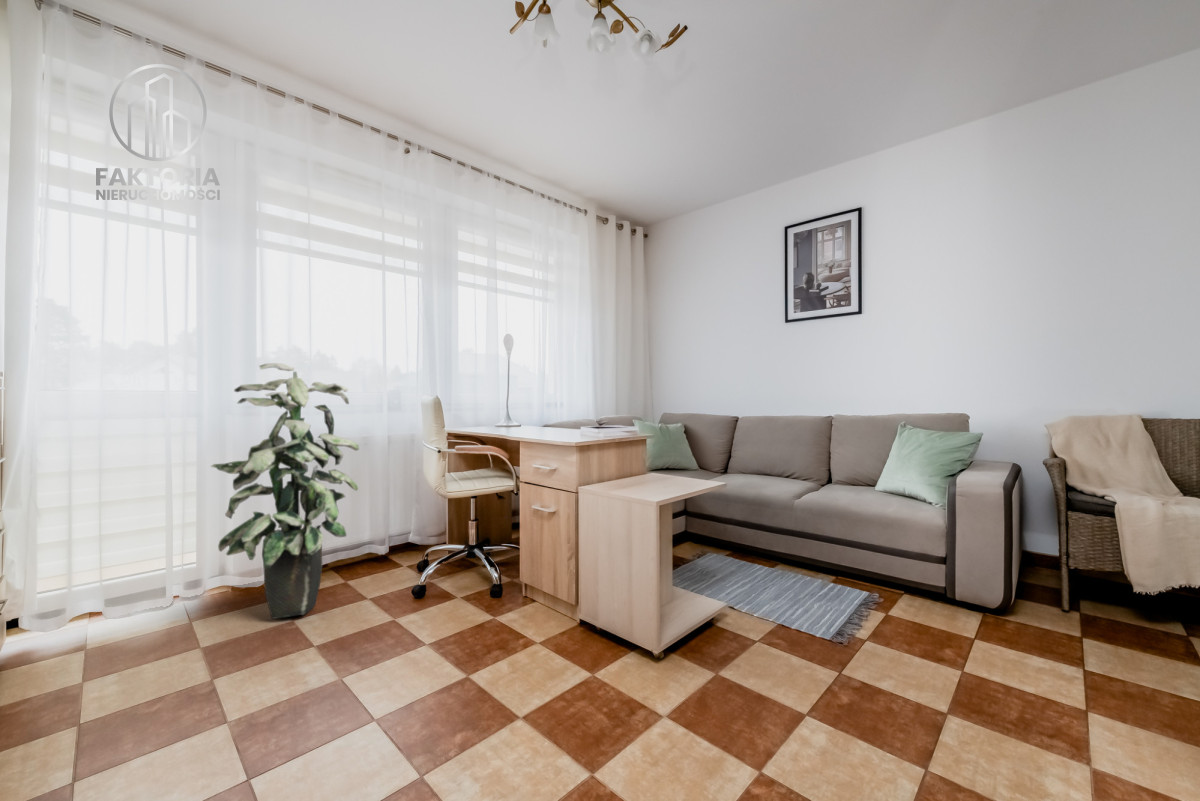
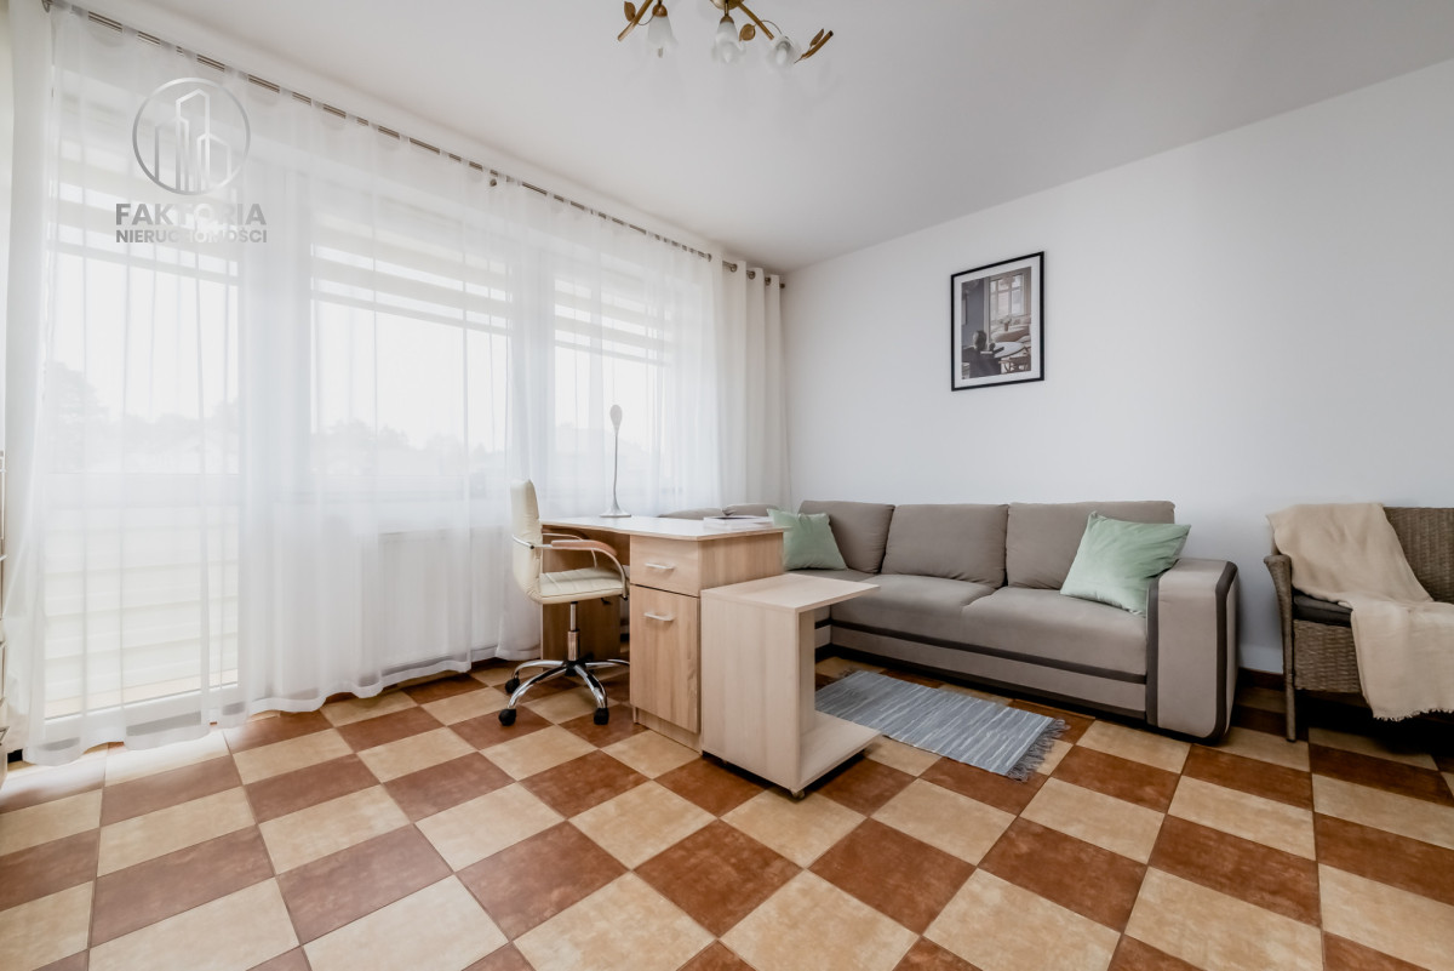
- indoor plant (287, 487)
